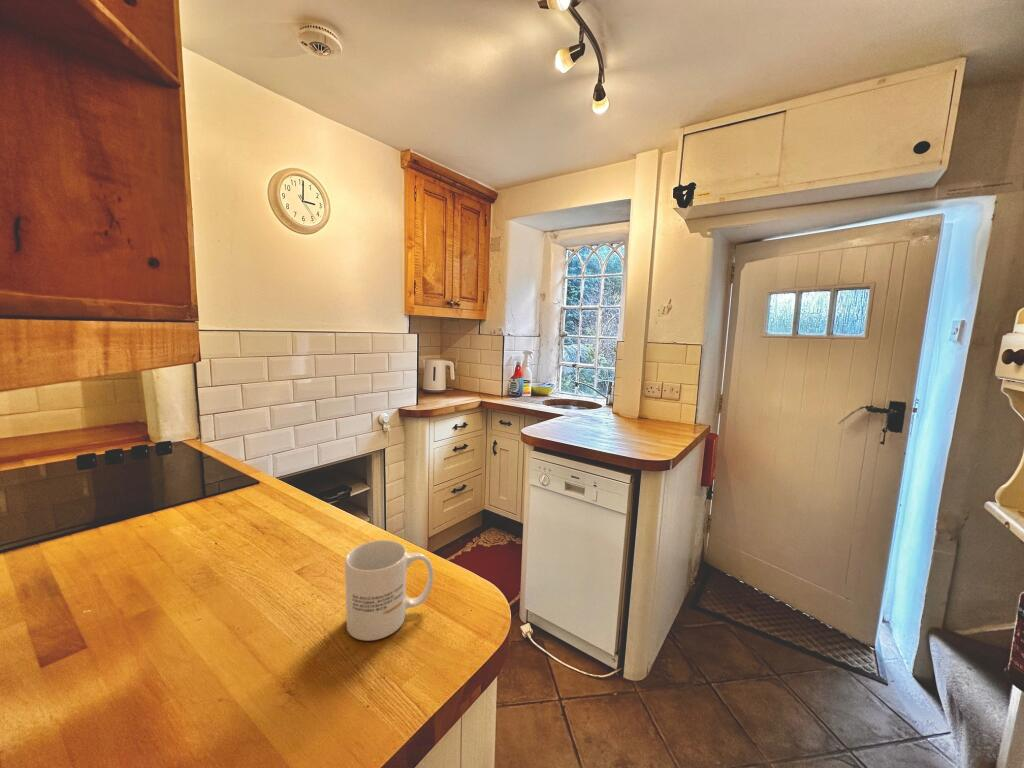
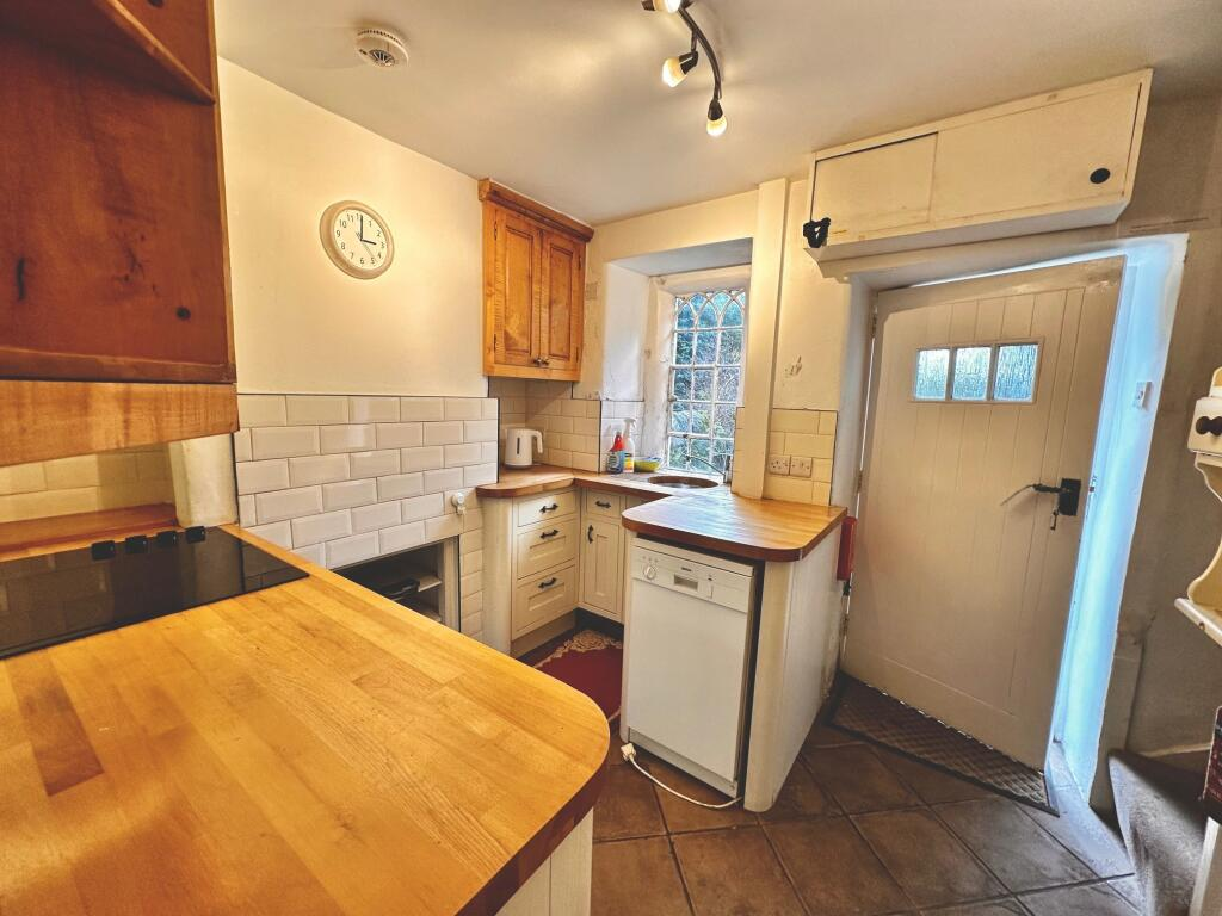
- mug (386, 582)
